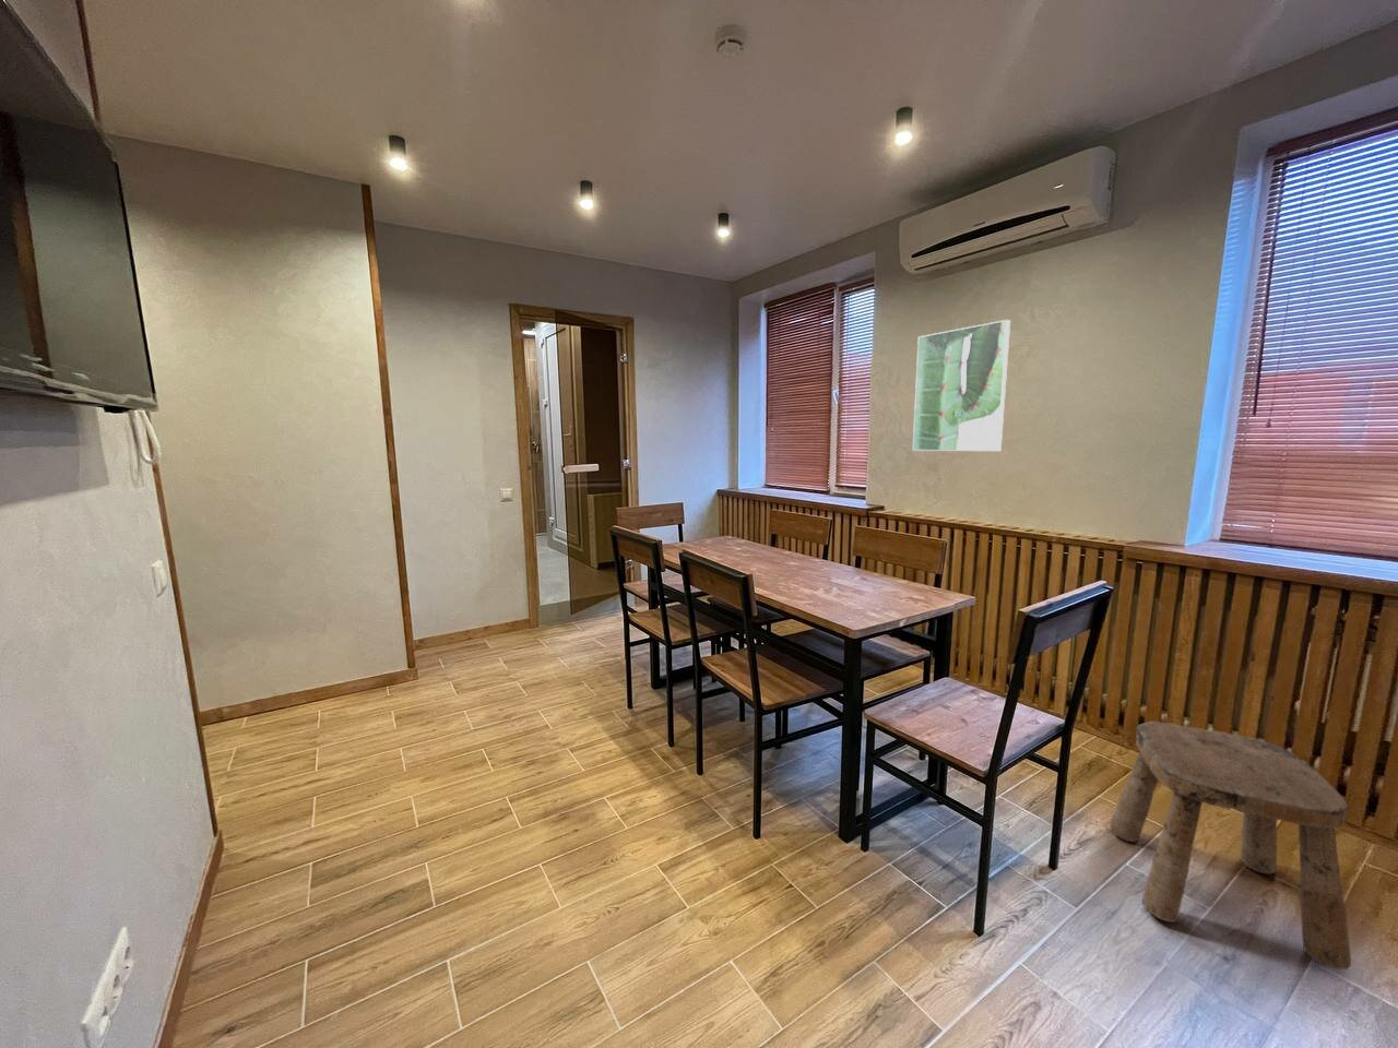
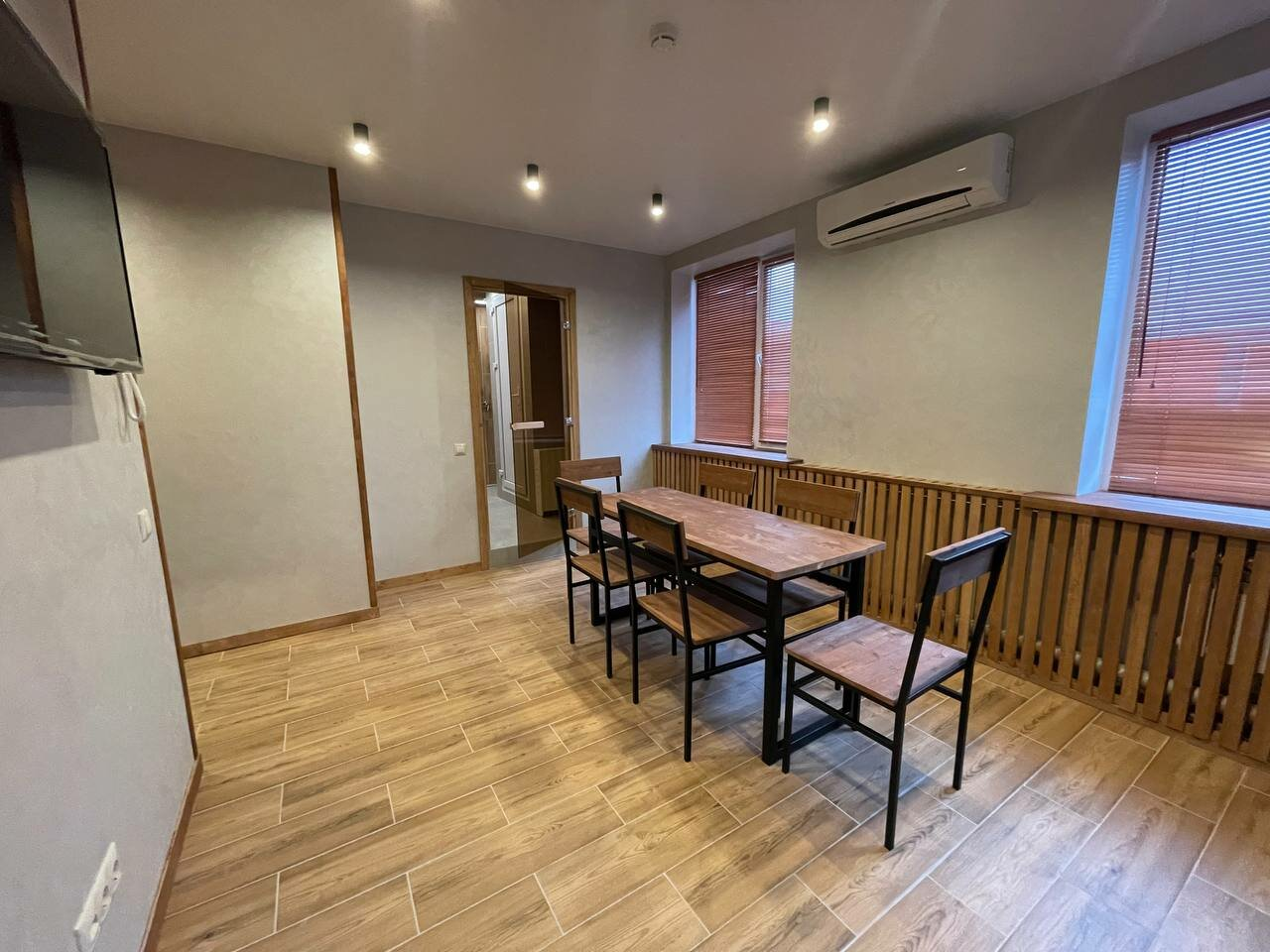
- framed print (957, 391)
- stool (1225, 808)
